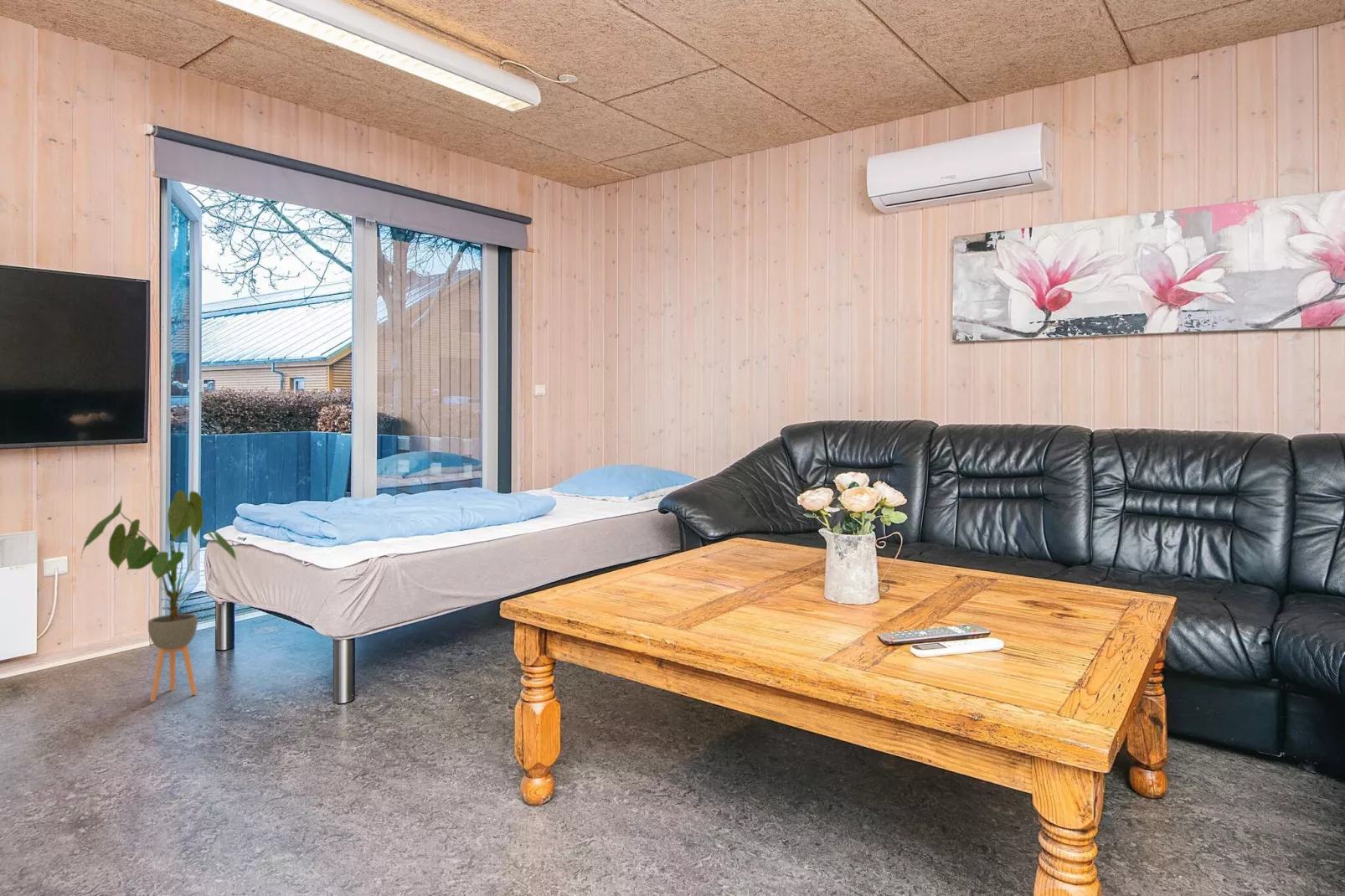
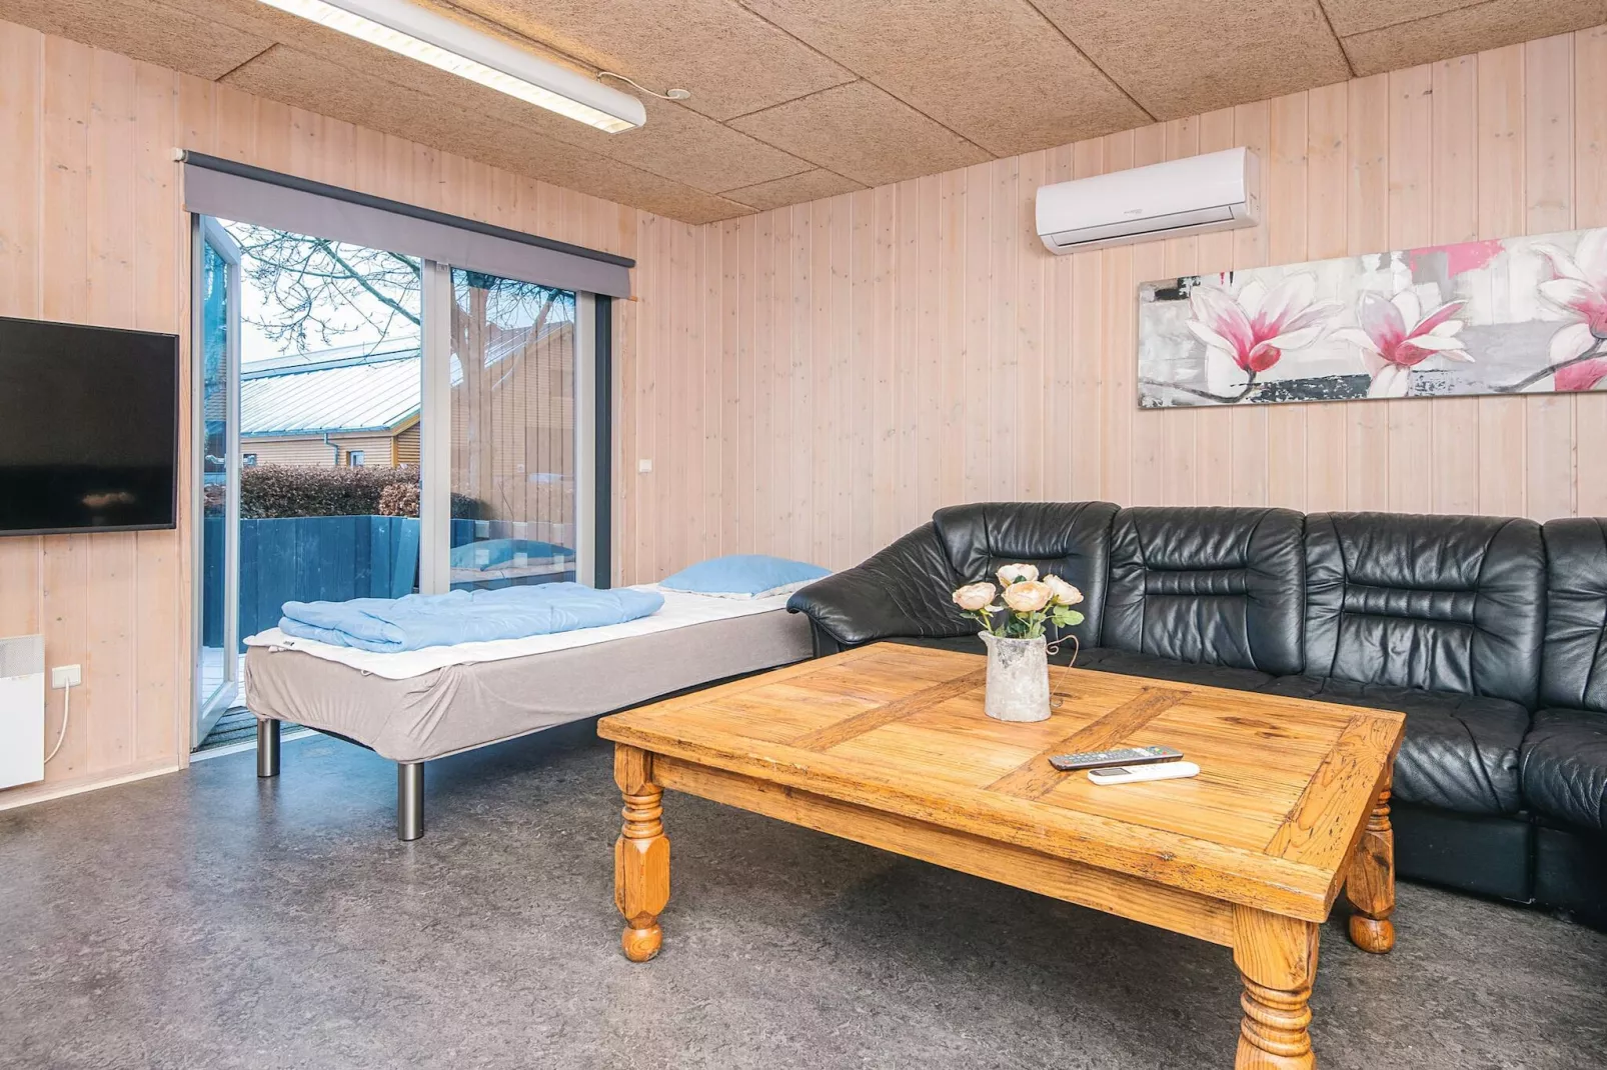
- house plant (161, 589)
